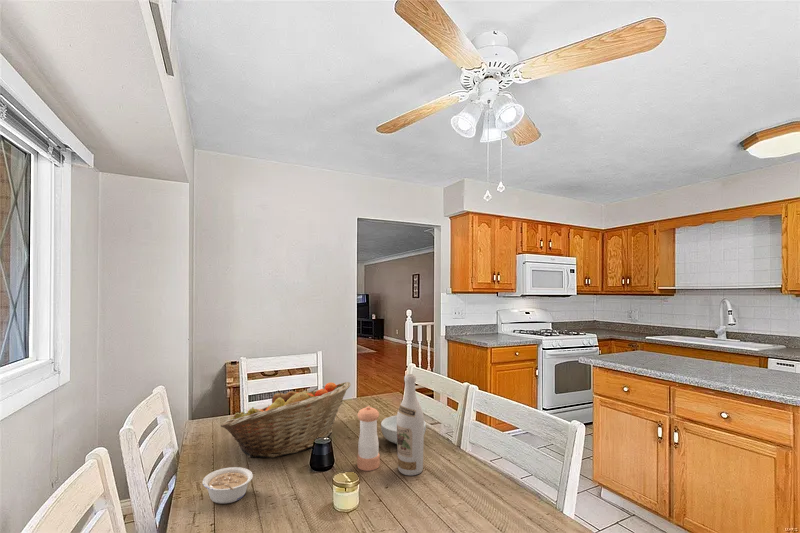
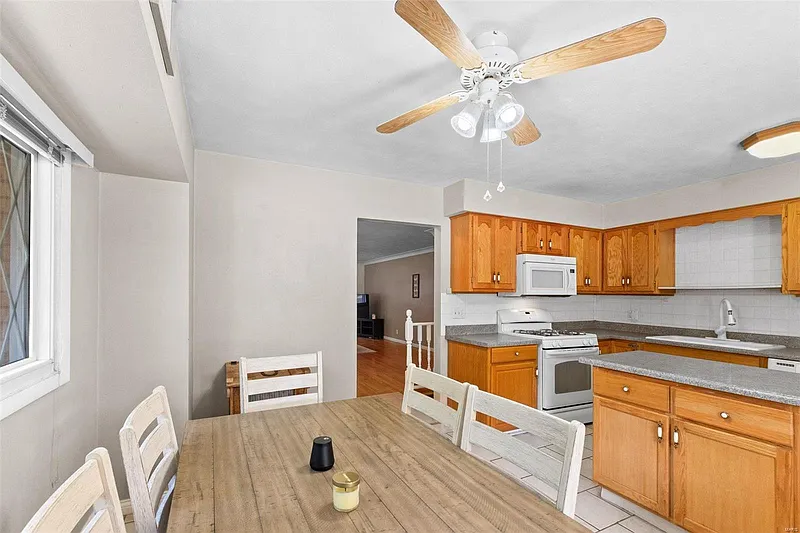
- legume (229, 485)
- pepper shaker (368, 435)
- wine bottle (410, 422)
- cereal bowl (396, 431)
- fruit basket (291, 412)
